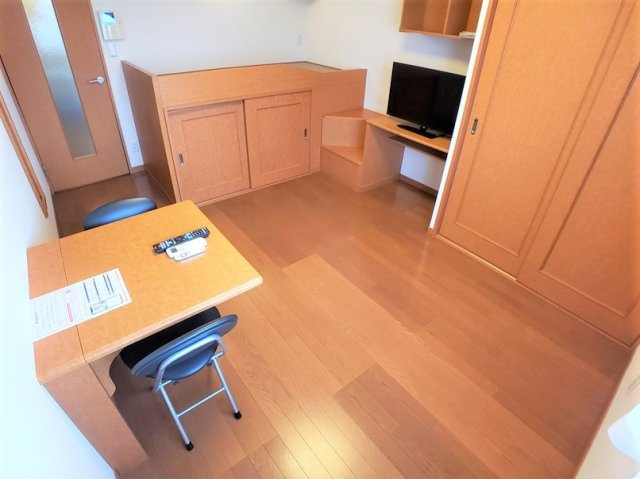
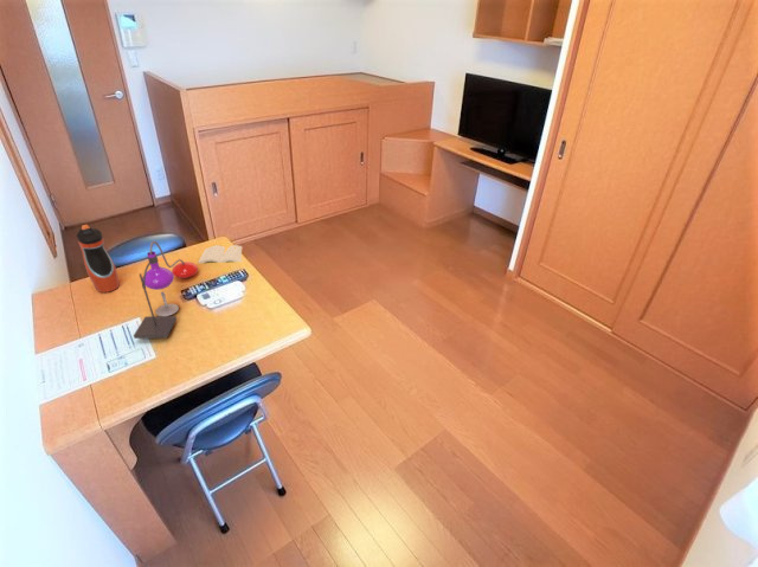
+ desk lamp (199, 259)
+ water bottle (97, 257)
